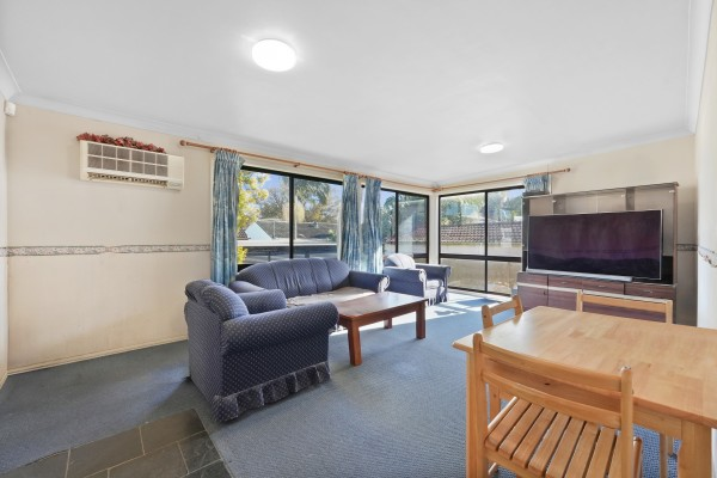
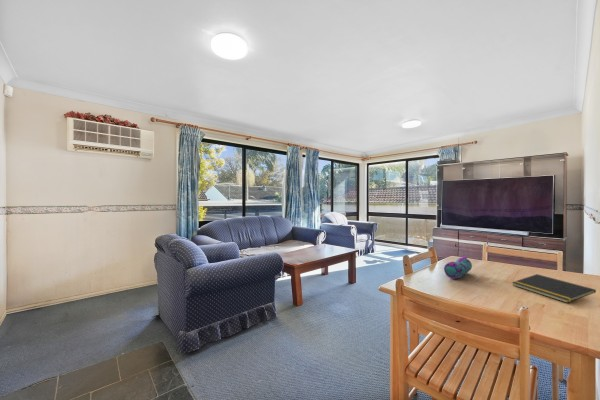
+ pencil case (458, 267)
+ notepad (550, 287)
